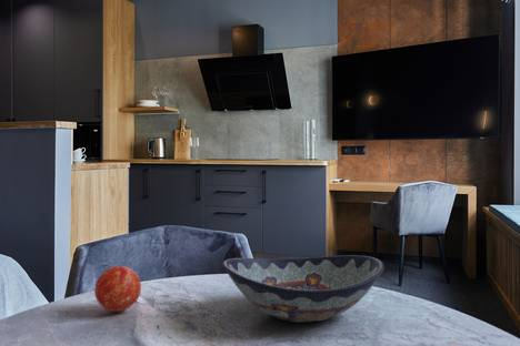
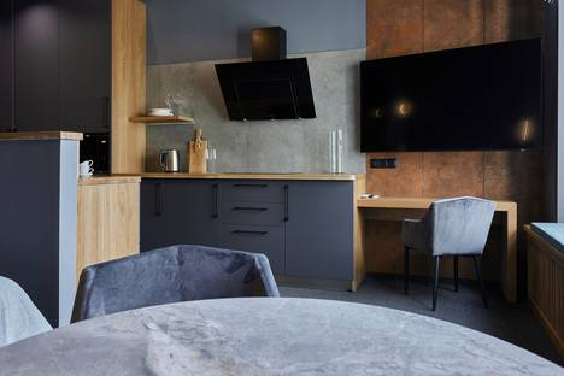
- apple (118, 288)
- decorative bowl (302, 287)
